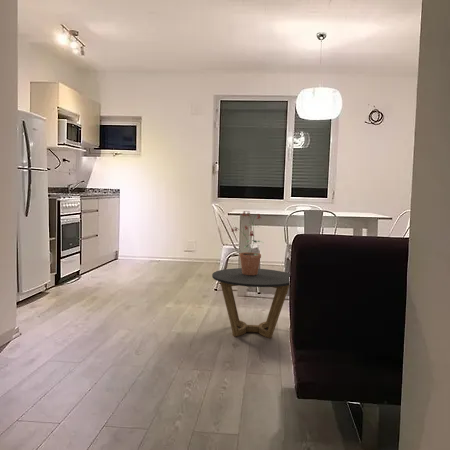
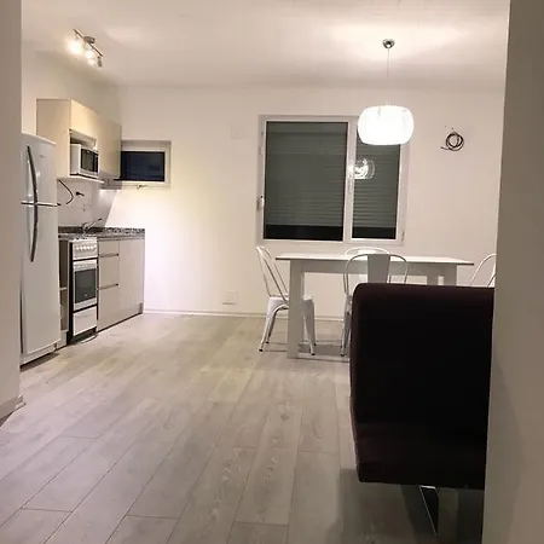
- side table (253, 286)
- potted plant (248, 241)
